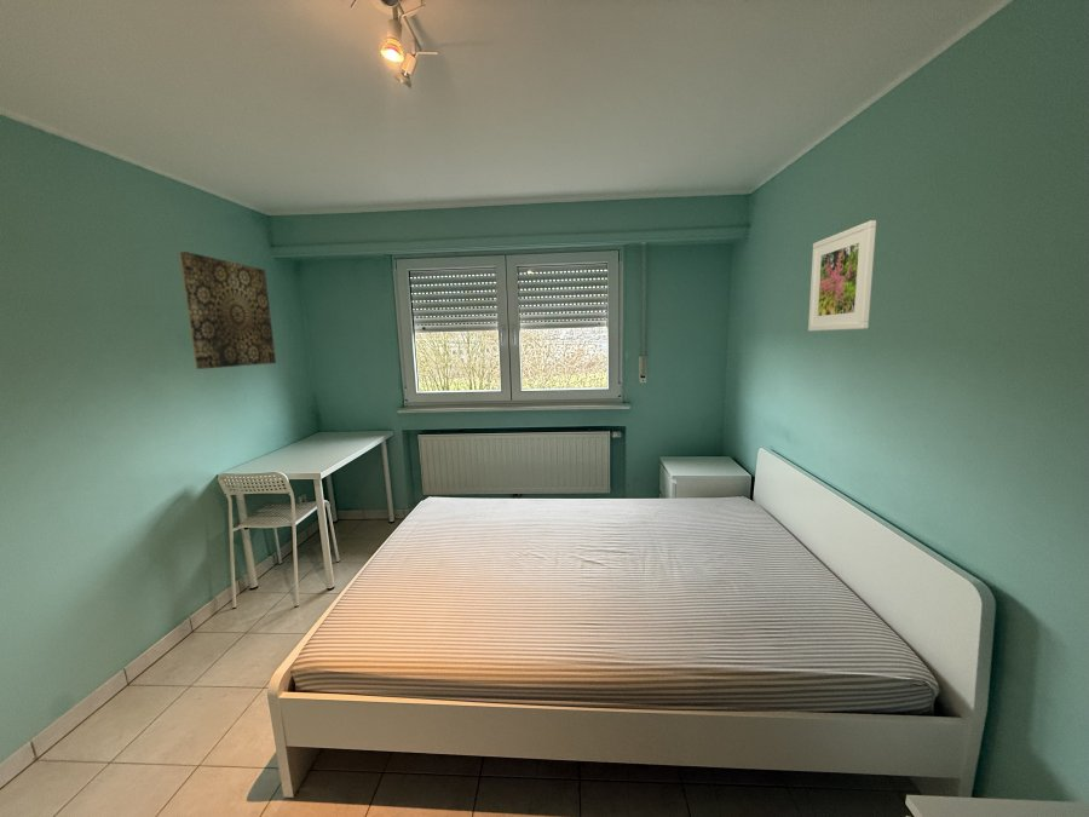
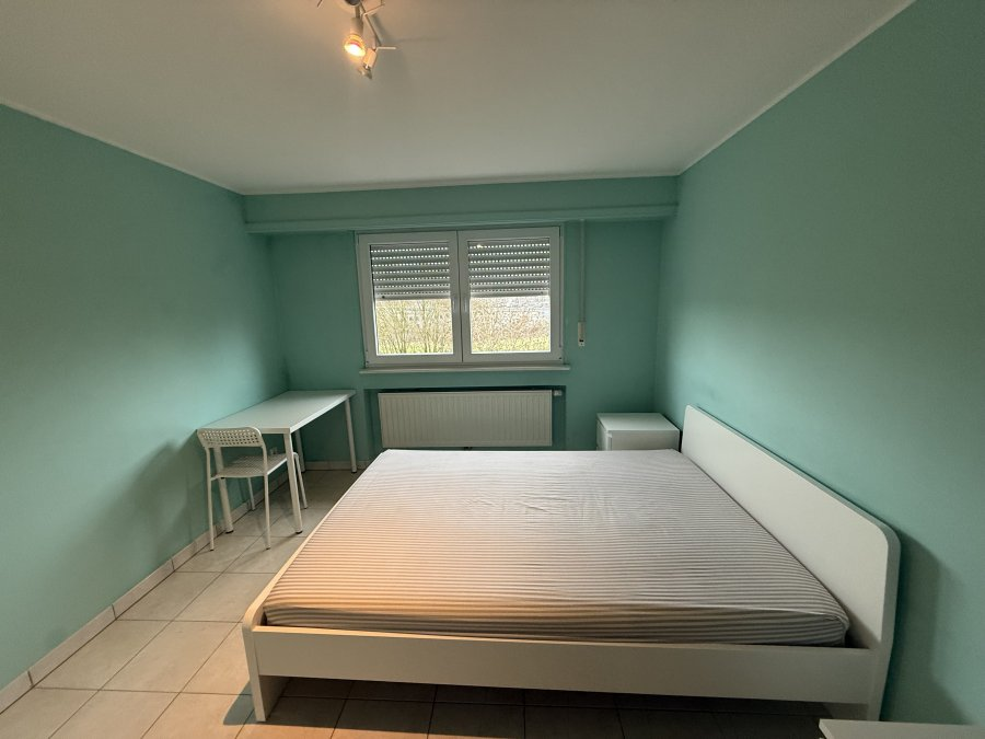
- wall art (234, 315)
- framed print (837, 282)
